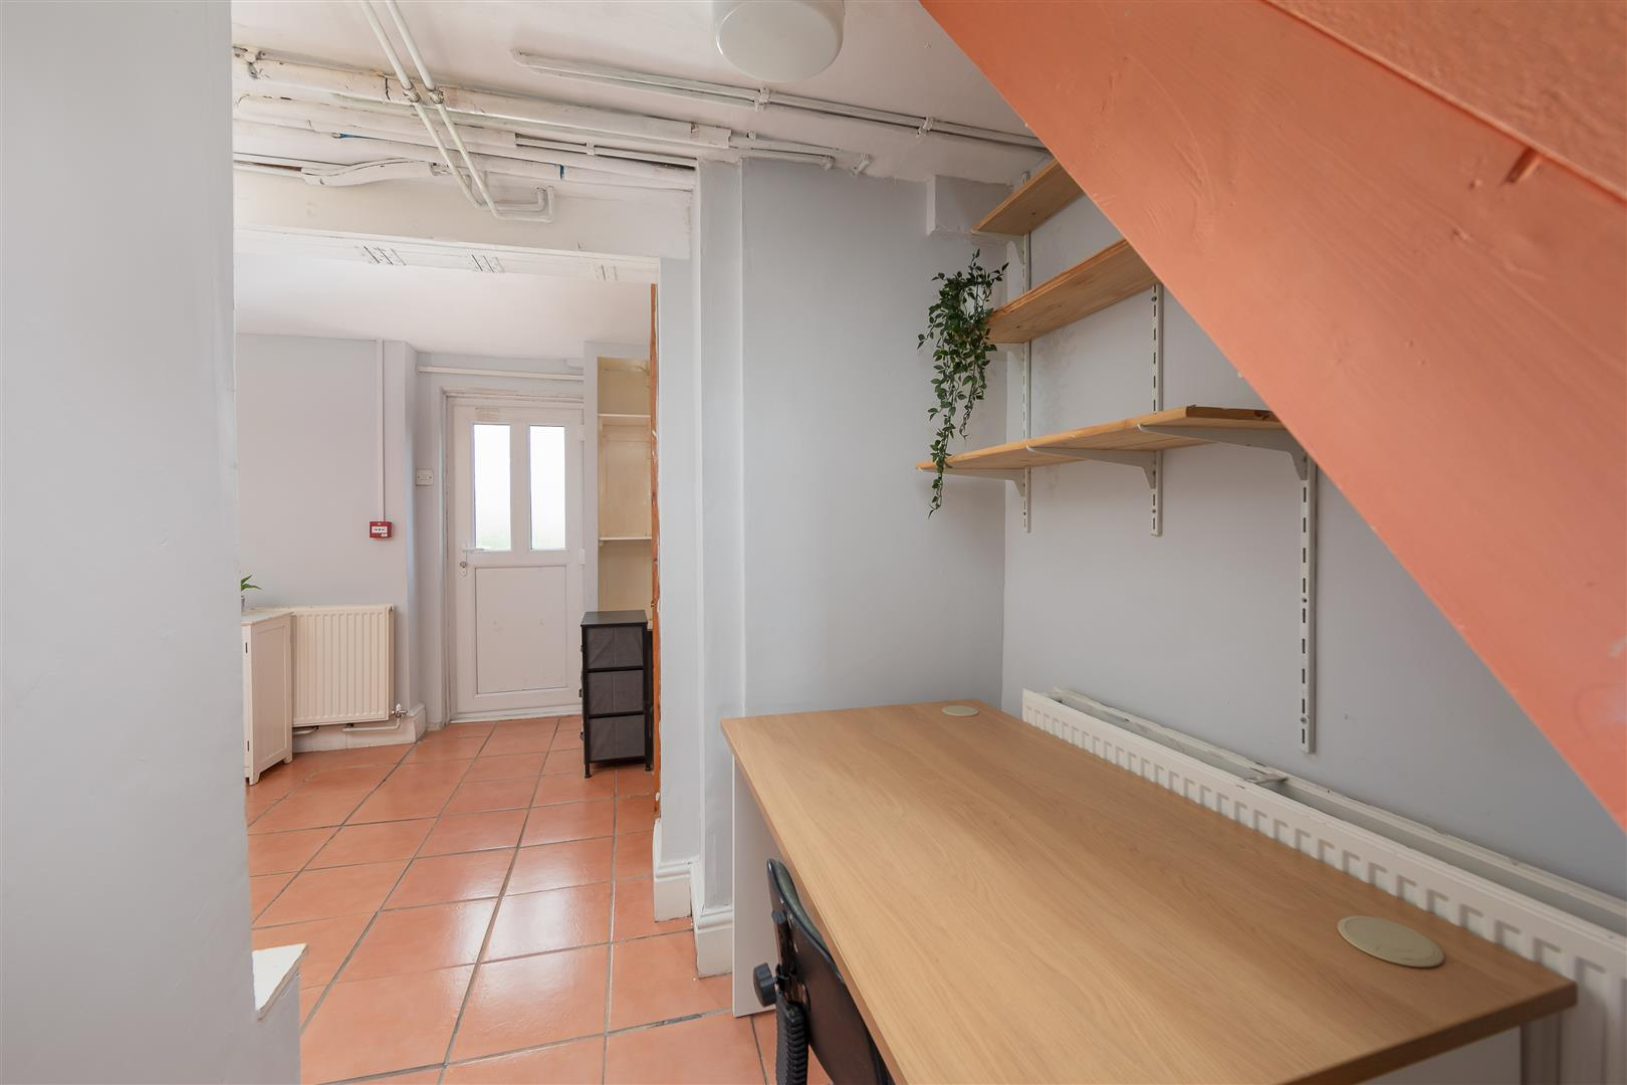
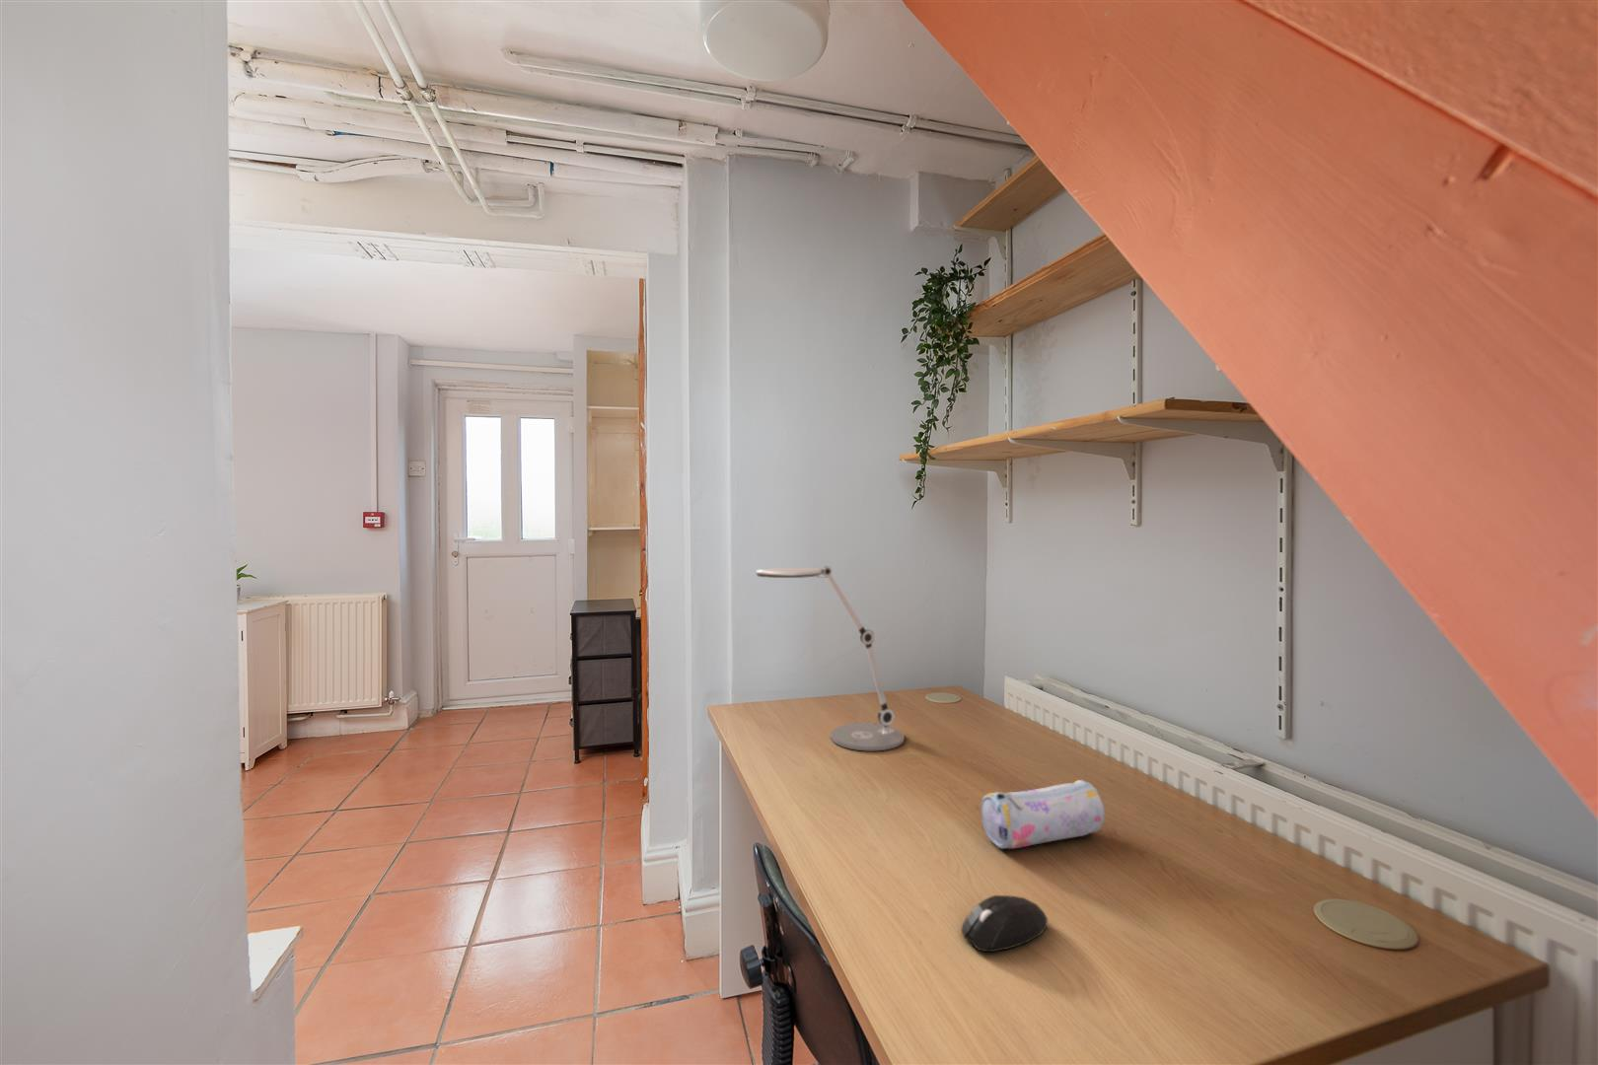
+ pencil case (1040, 812)
+ desk lamp (861, 641)
+ mouse (1007, 916)
